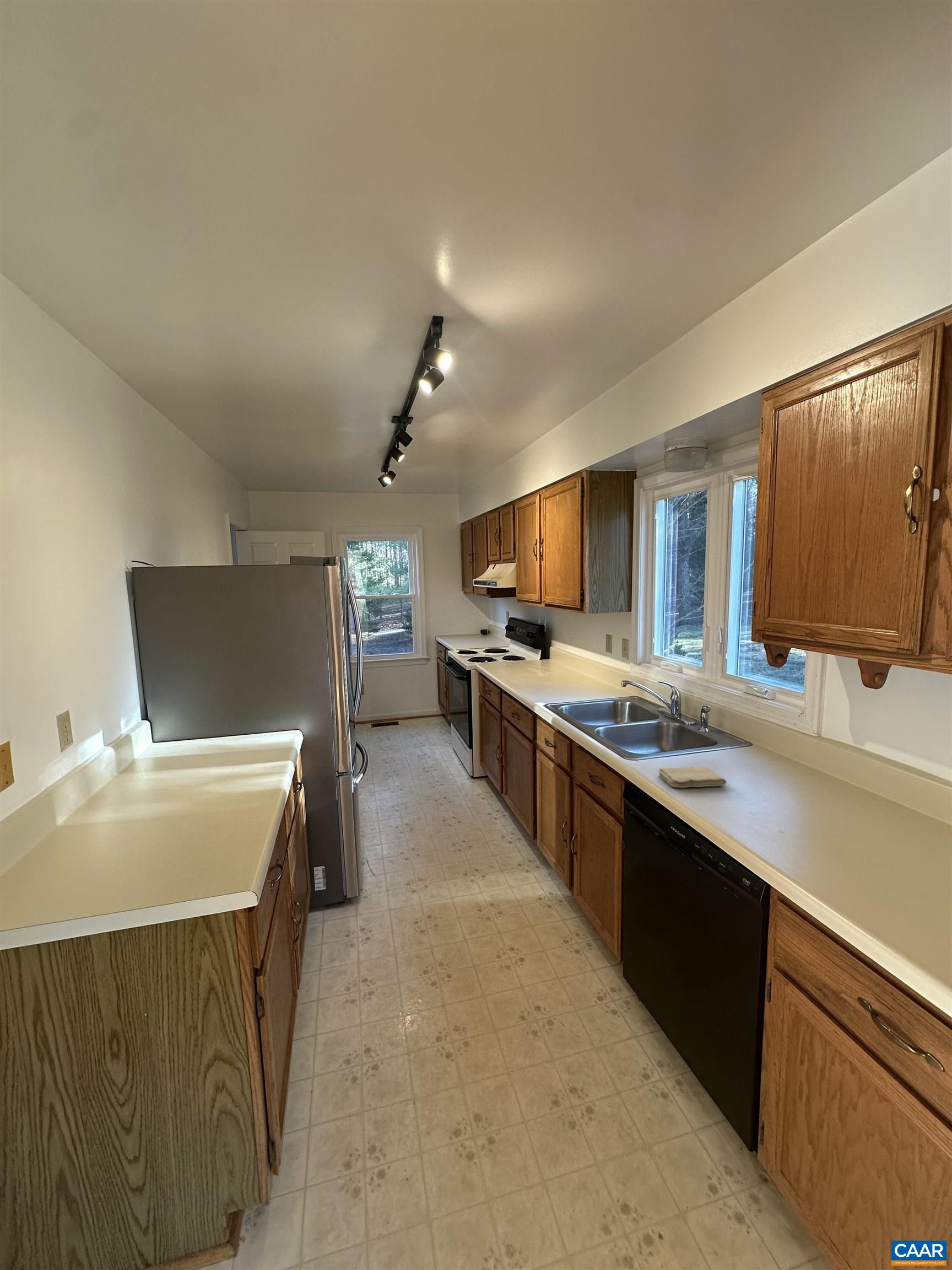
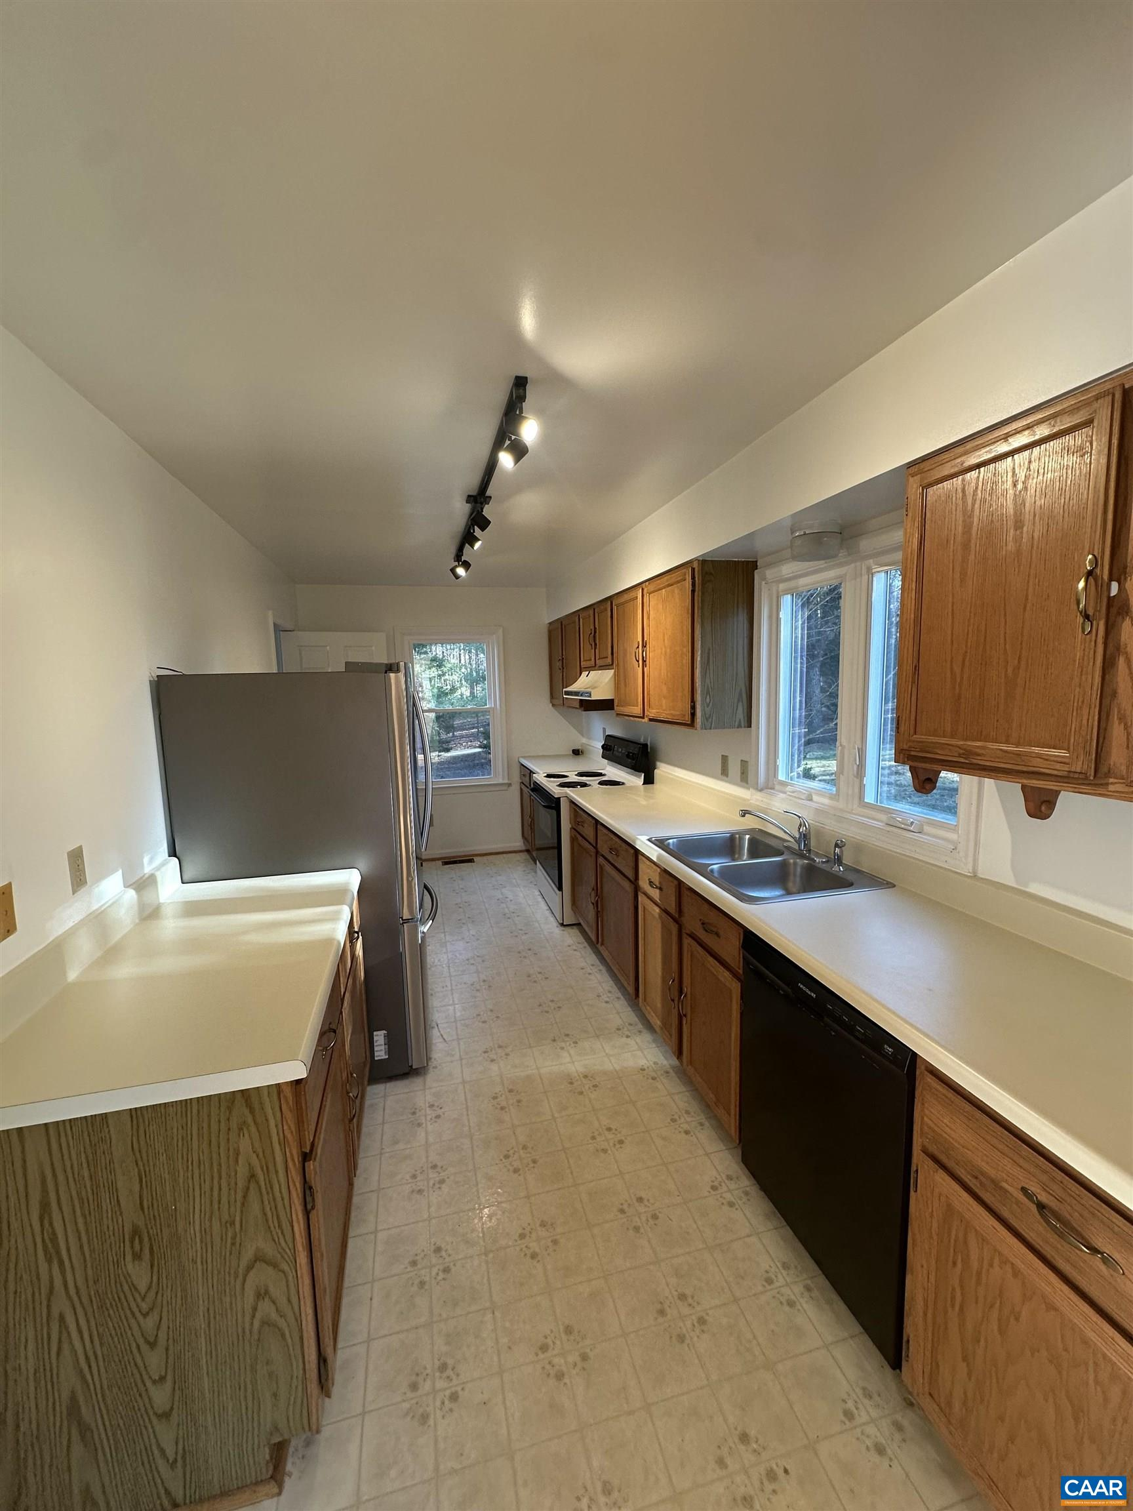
- washcloth (690, 776)
